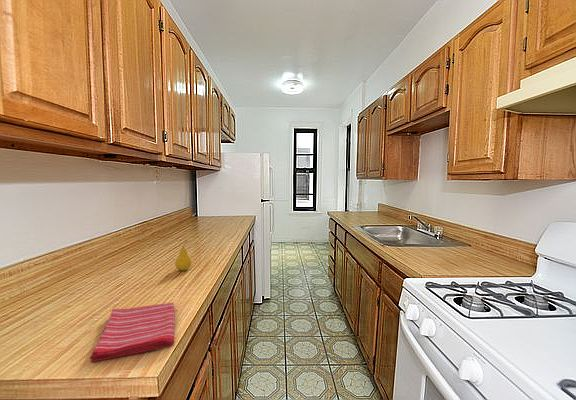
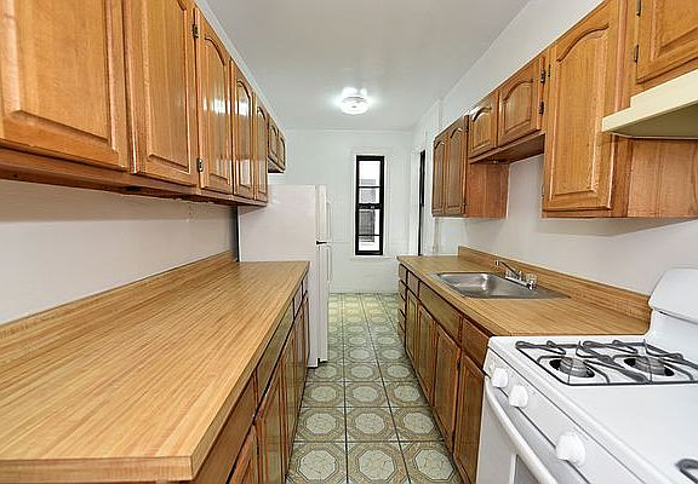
- fruit (183, 256)
- dish towel (139, 326)
